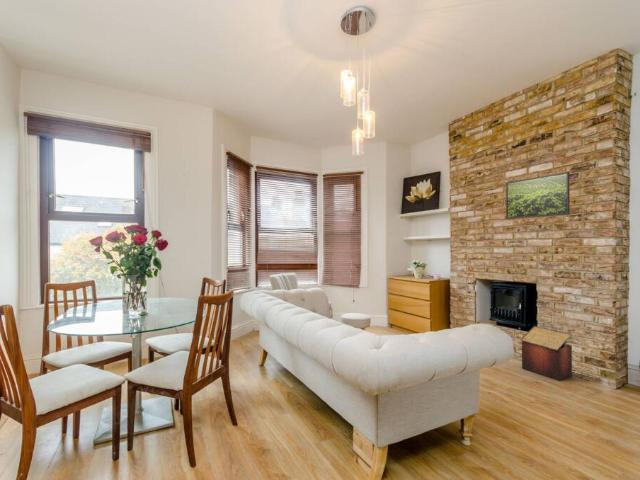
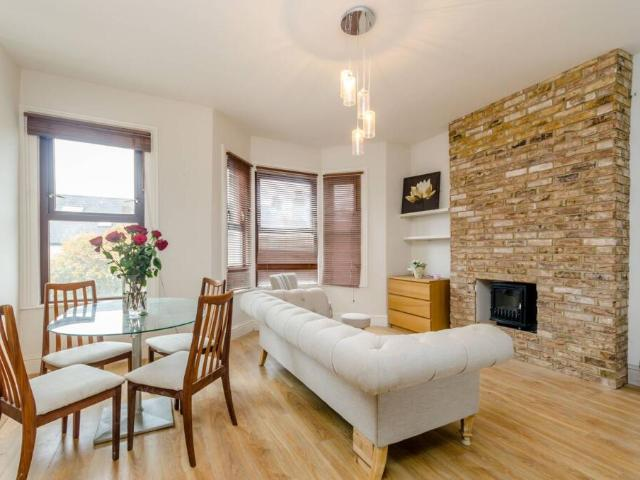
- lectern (545, 352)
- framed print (535, 197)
